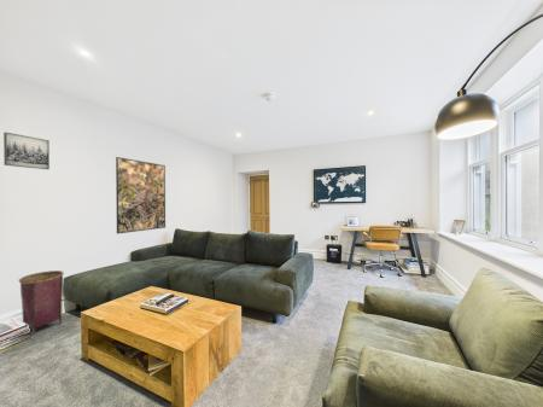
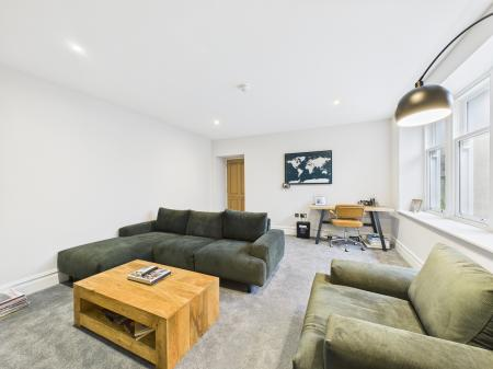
- wall art (28, 151)
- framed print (142, 196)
- woven basket (42, 301)
